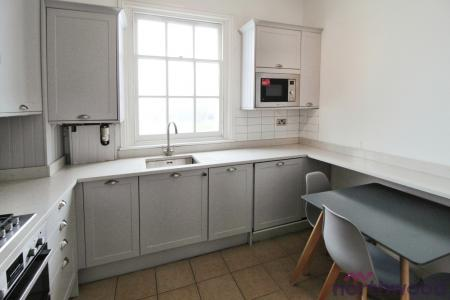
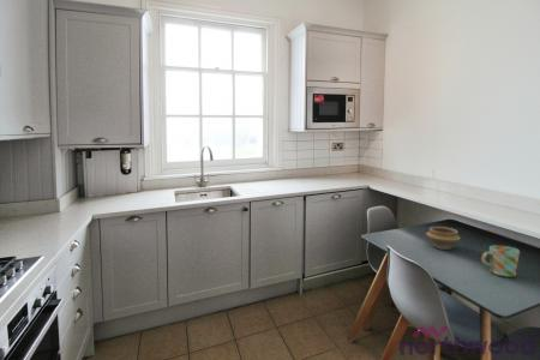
+ mug (499, 259)
+ bowl (442, 238)
